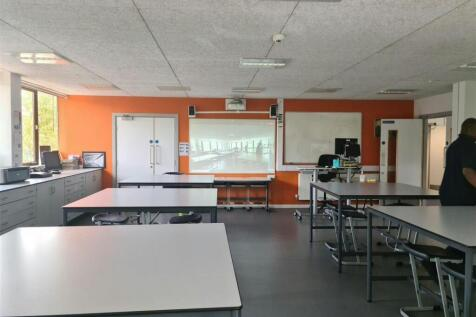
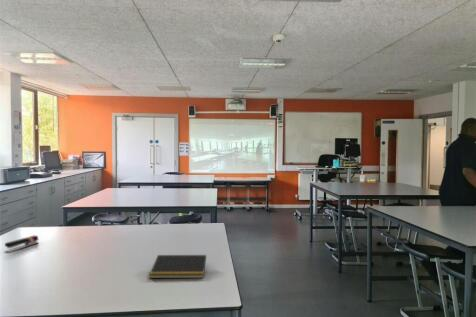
+ stapler (22, 243)
+ notepad (179, 265)
